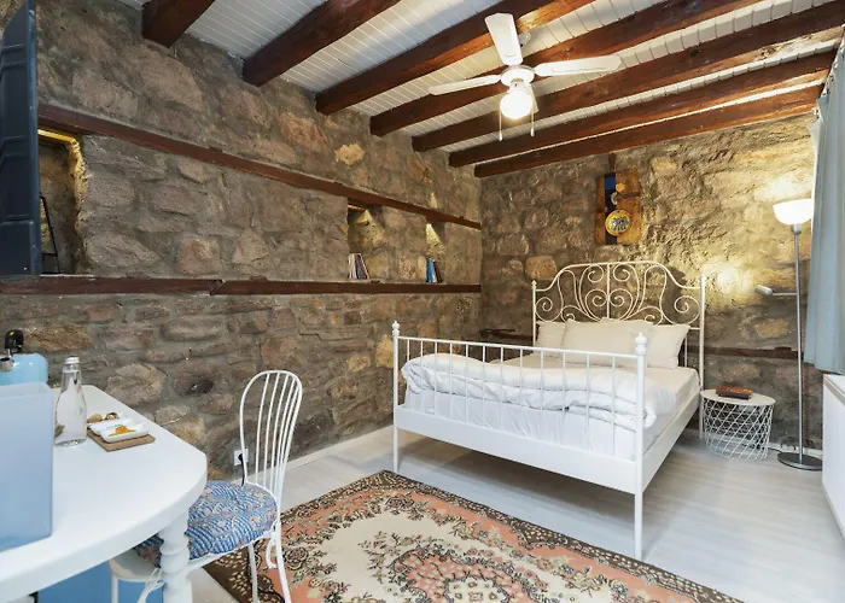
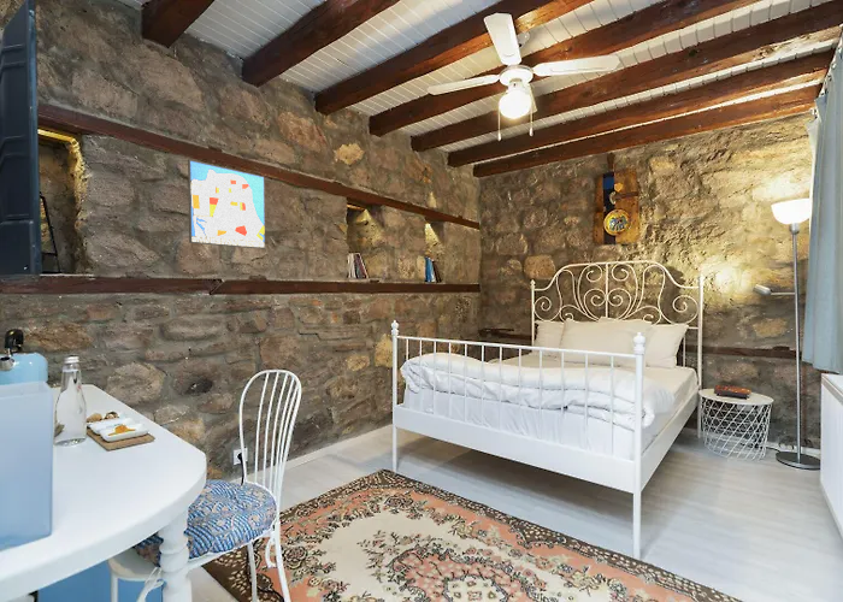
+ wall art (229, 207)
